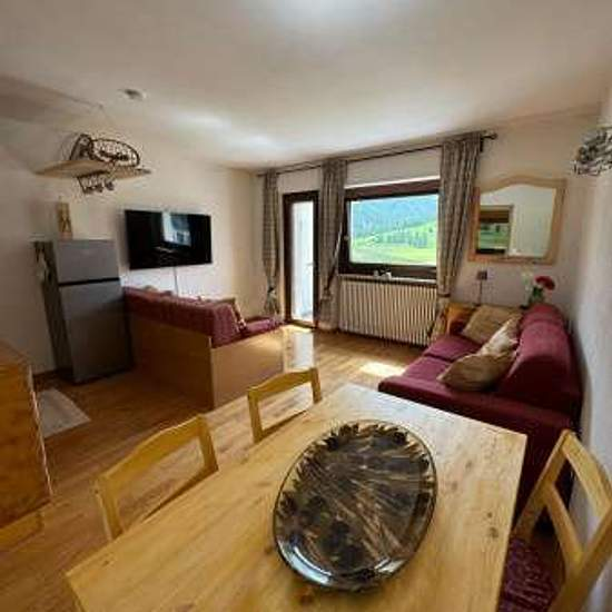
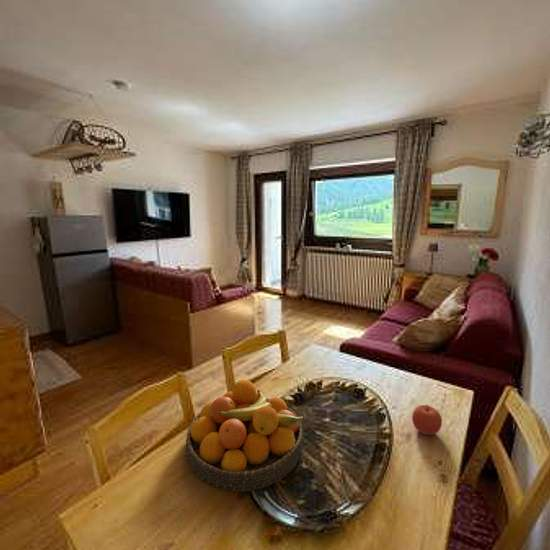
+ apple (427, 416)
+ fruit bowl (244, 421)
